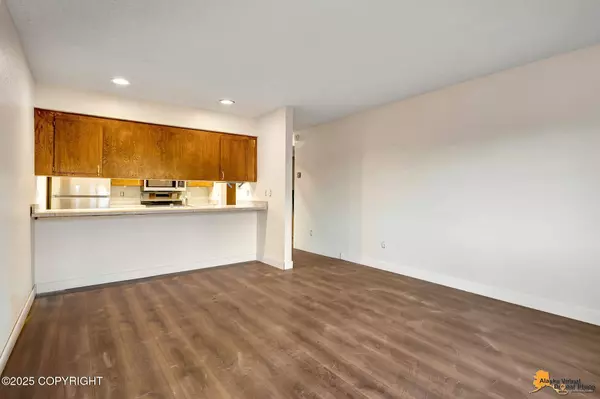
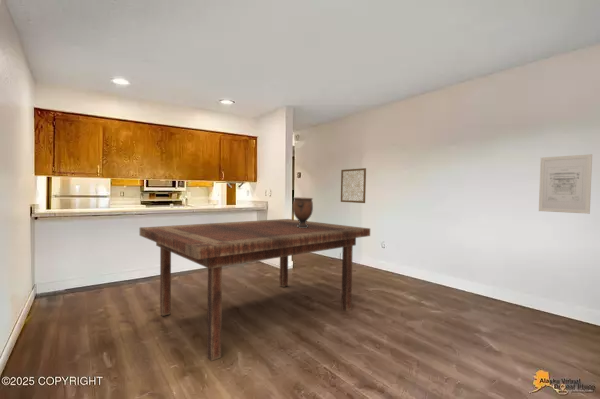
+ decorative urn (302, 212)
+ dining table (258, 260)
+ wall art (351, 185)
+ wall art (564, 184)
